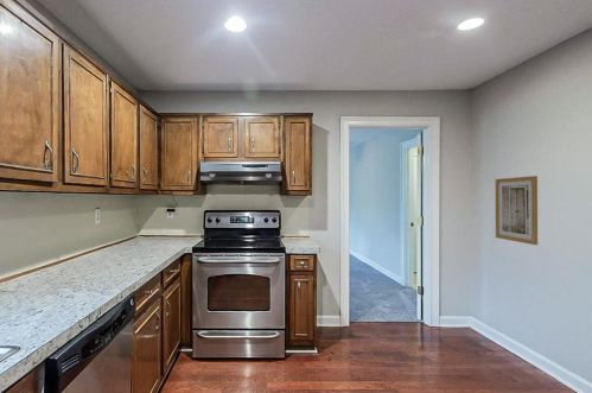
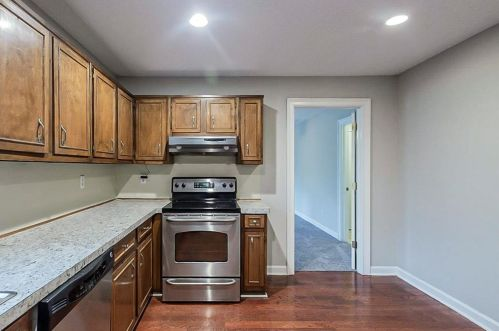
- wall art (514, 209)
